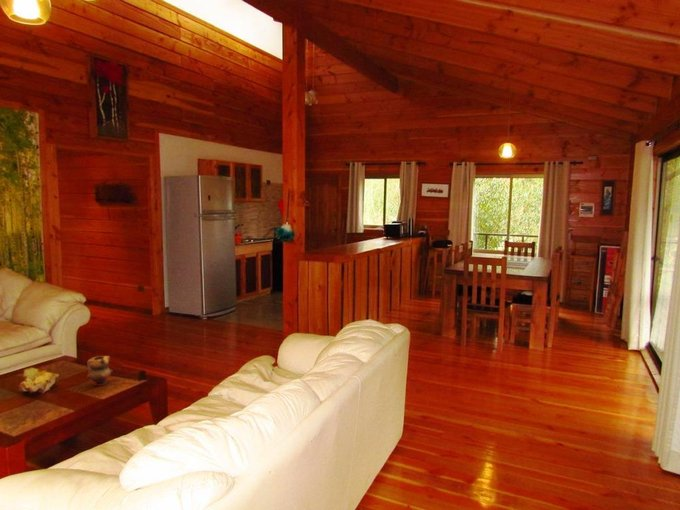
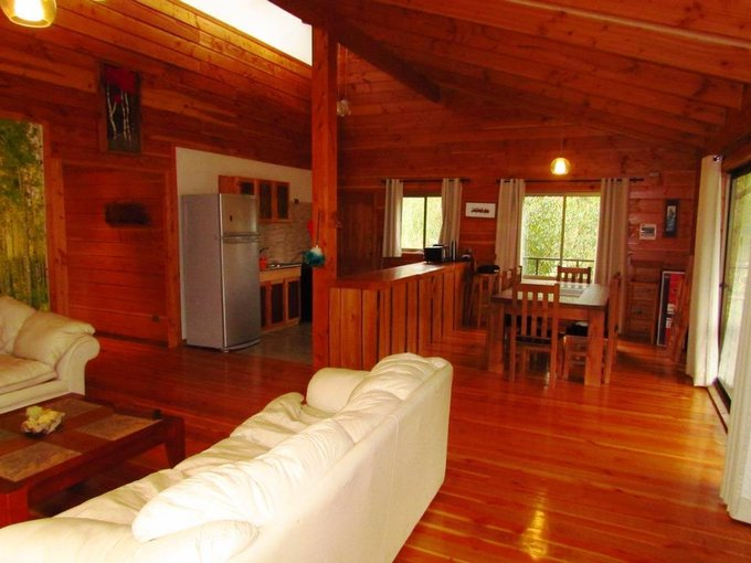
- teapot (99, 368)
